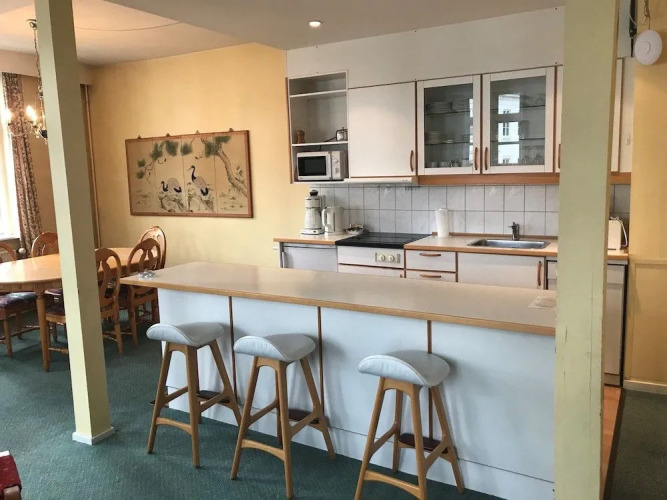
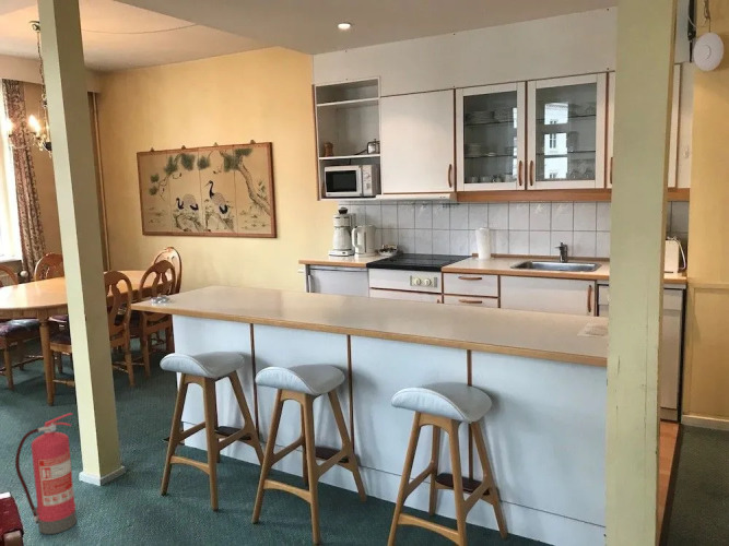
+ fire extinguisher (47, 473)
